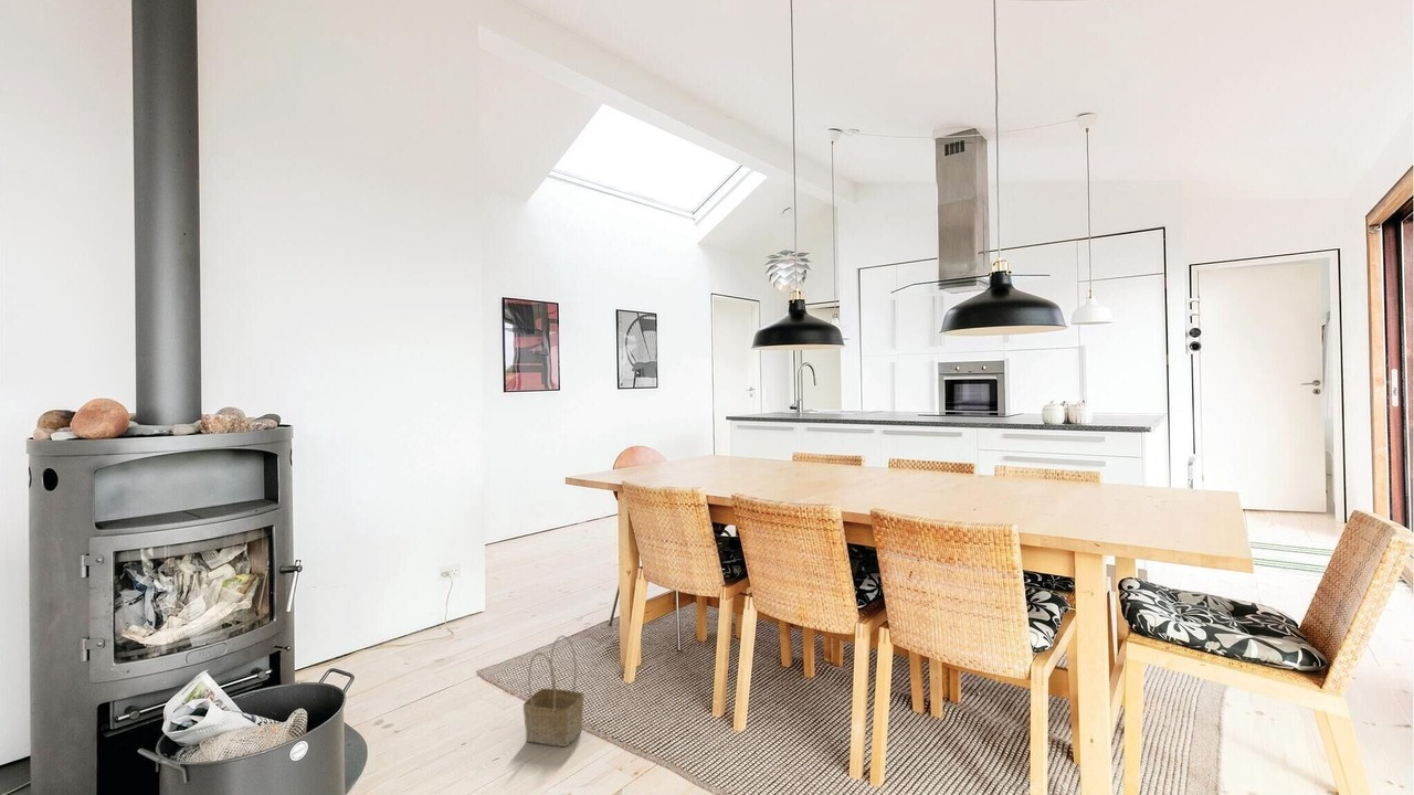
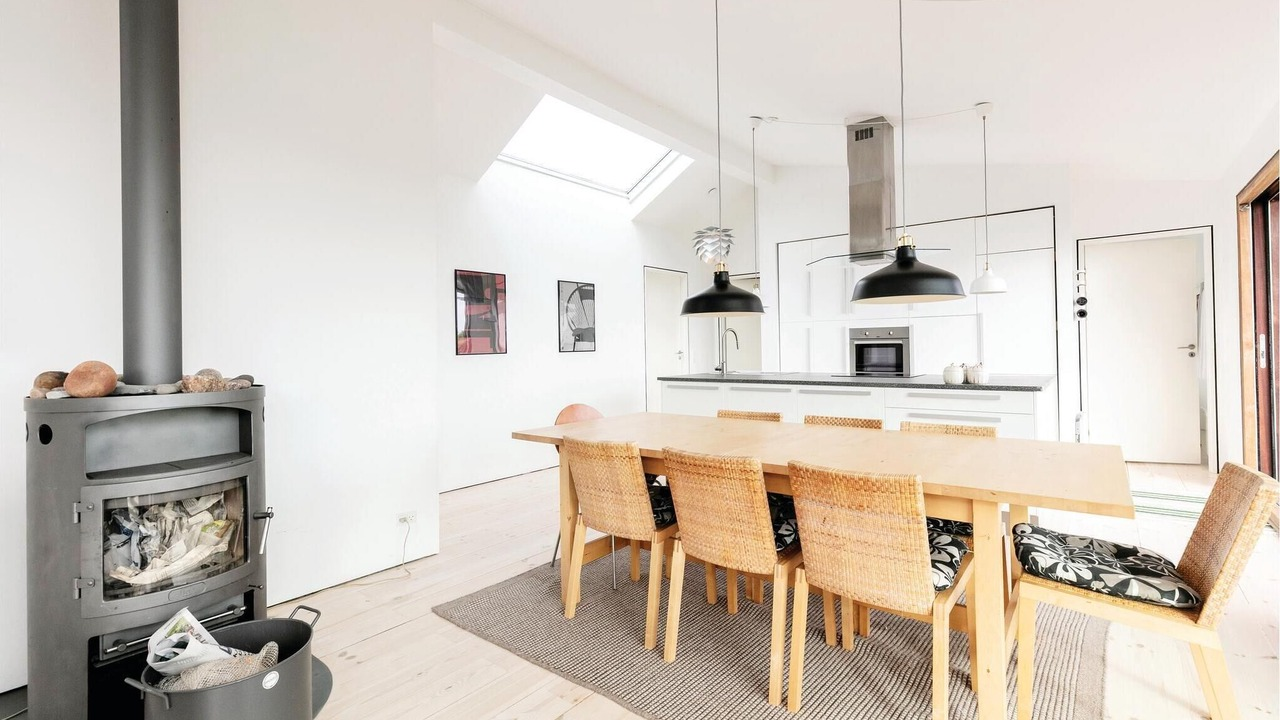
- basket (552, 689)
